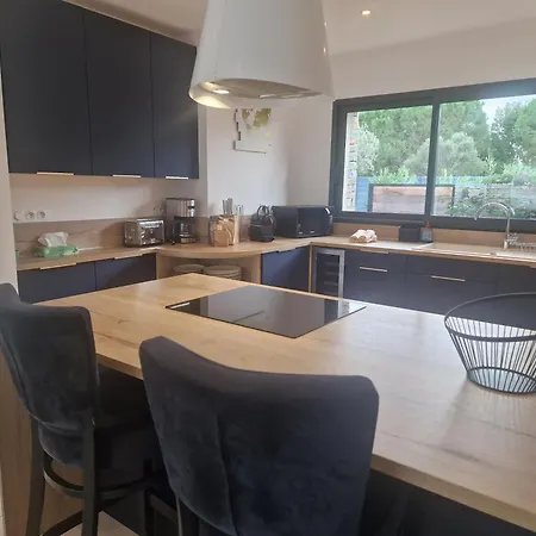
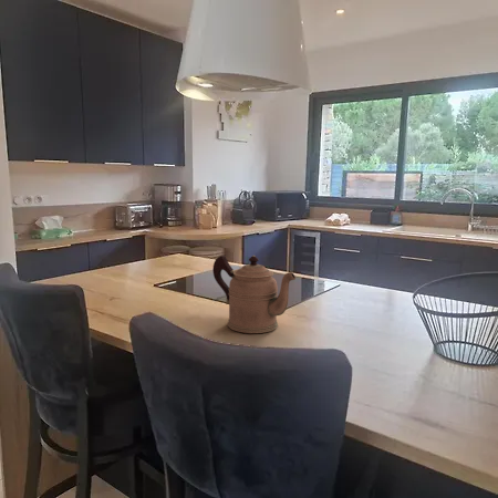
+ coffeepot (251, 290)
